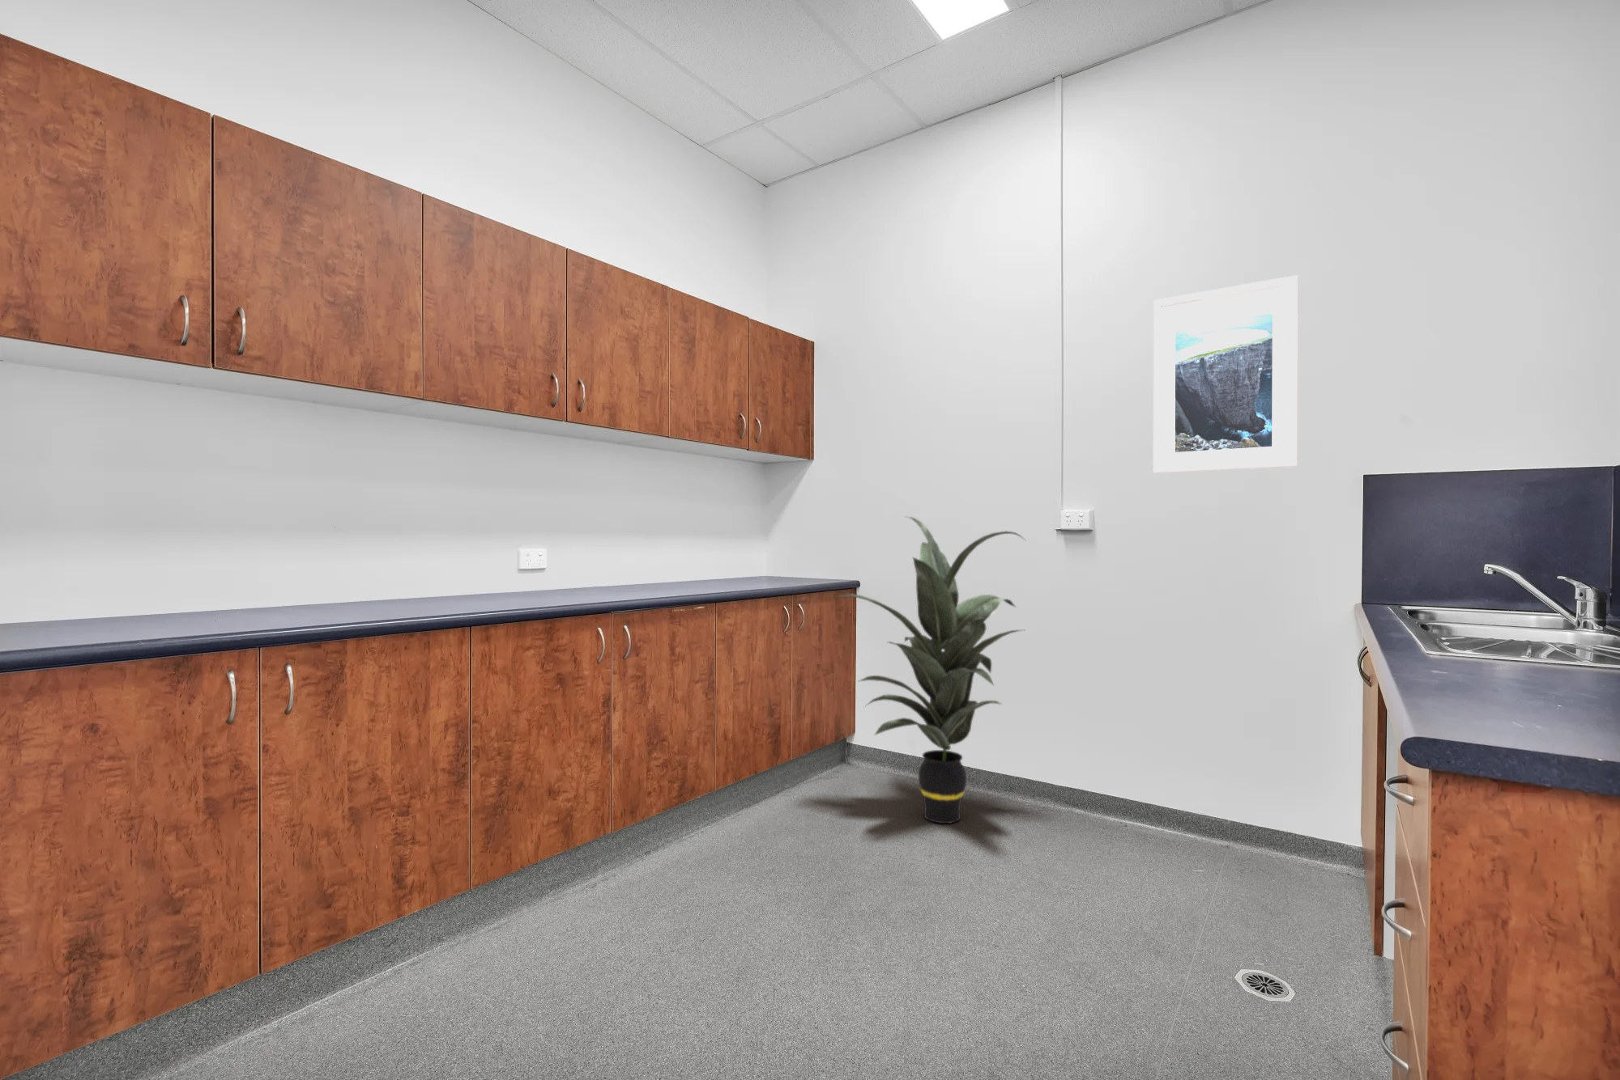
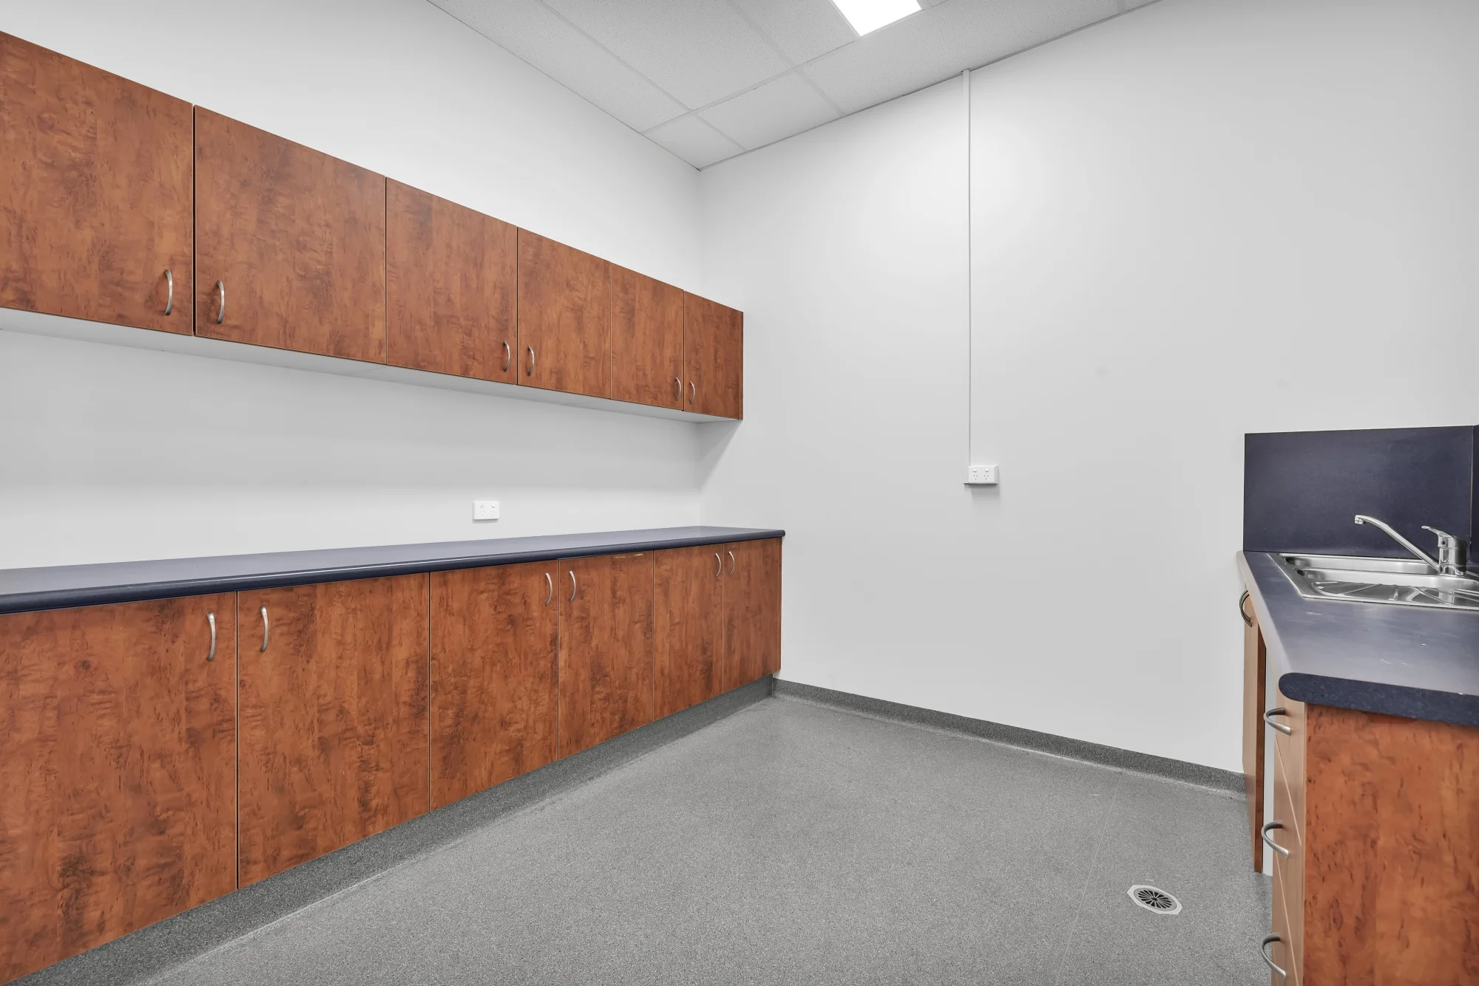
- indoor plant (936, 664)
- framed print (1222, 380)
